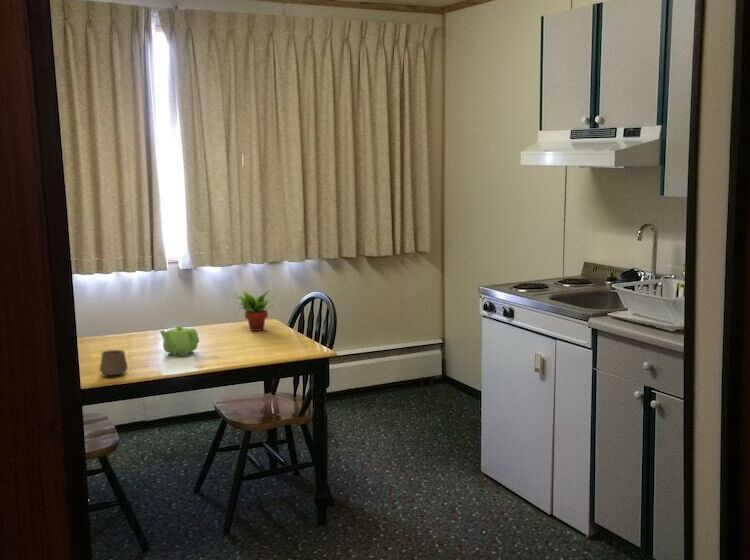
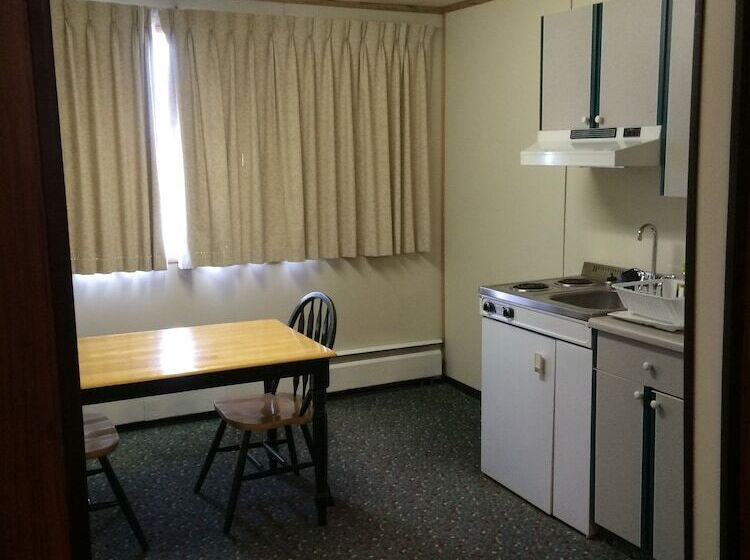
- teapot (179, 339)
- succulent plant (254, 309)
- cup (113, 363)
